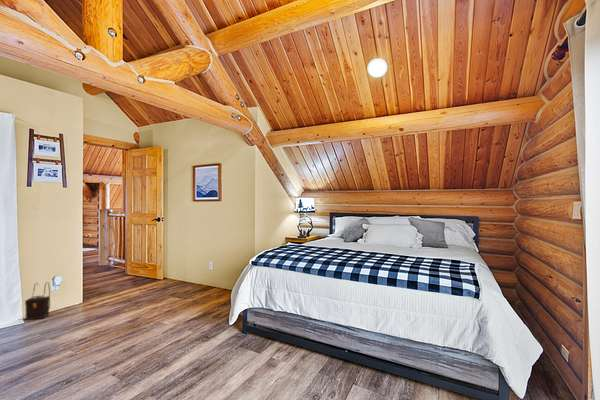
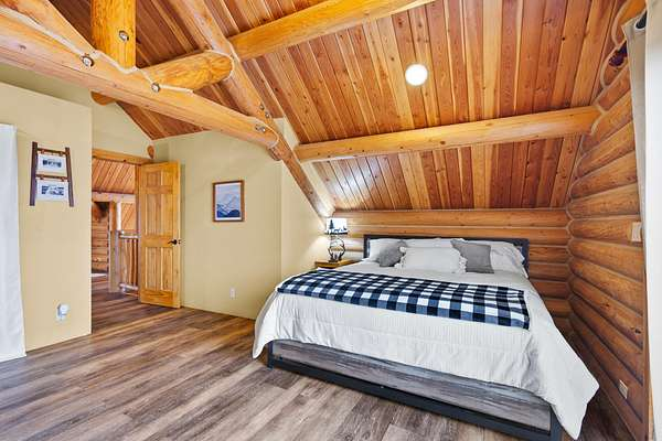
- satchel (39, 300)
